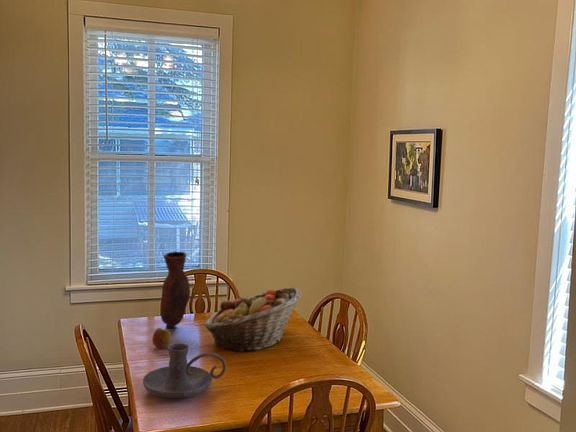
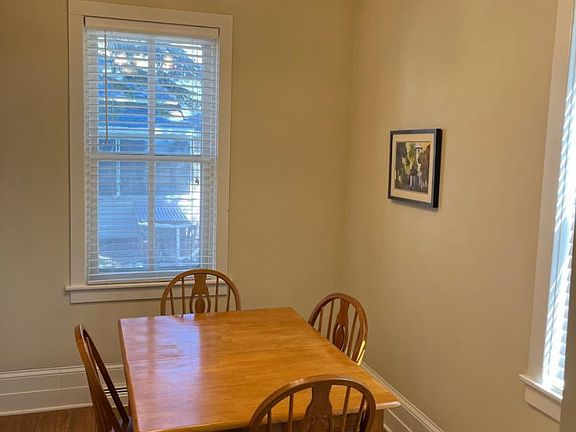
- vase (176, 291)
- fruit basket (254, 315)
- apple (161, 337)
- candle holder (185, 367)
